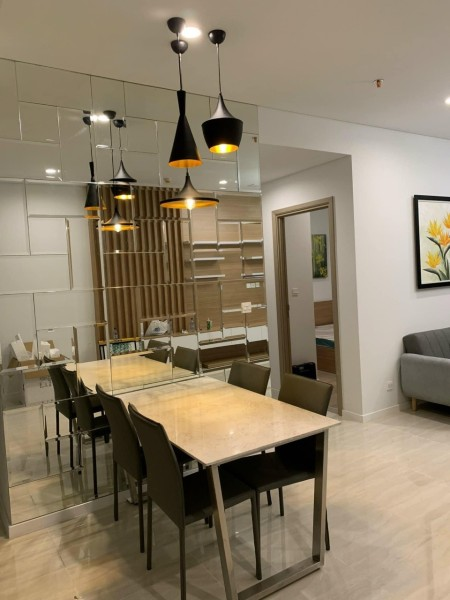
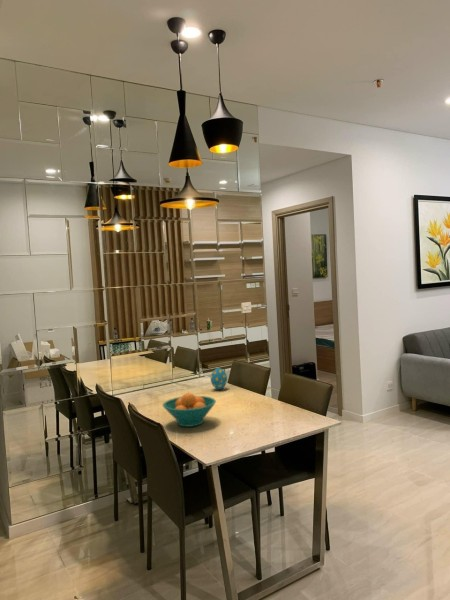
+ fruit bowl (189, 408)
+ decorative egg (218, 378)
